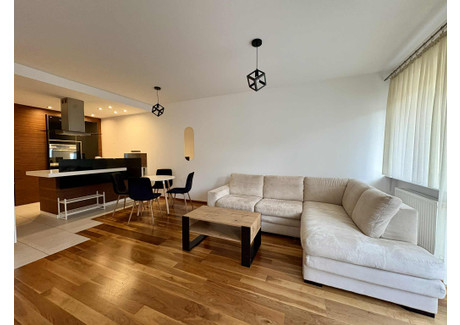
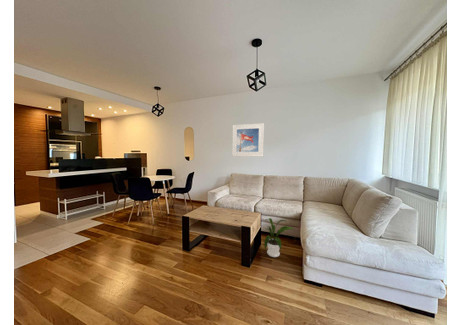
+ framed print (247, 140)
+ house plant (276, 235)
